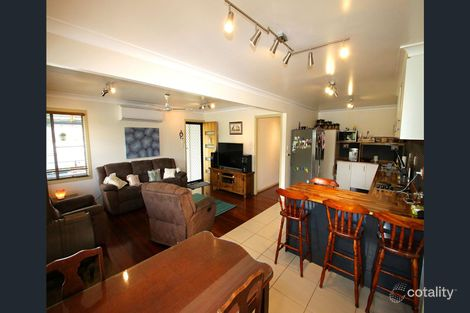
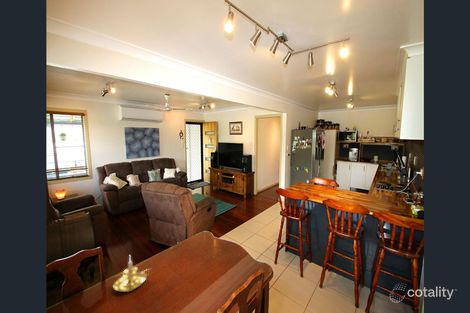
+ candle holder (133, 268)
